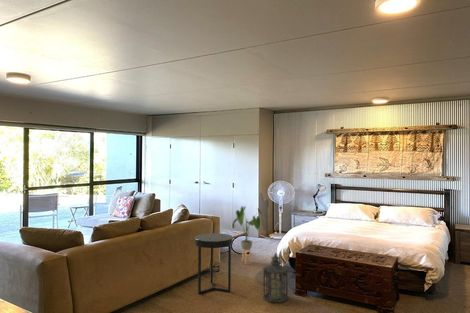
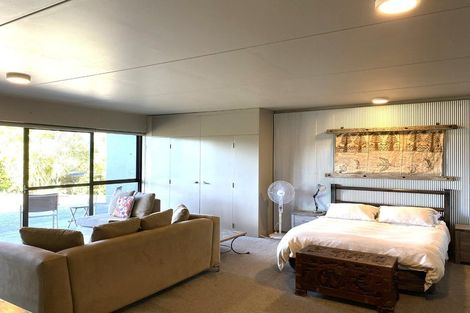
- lantern (276, 275)
- house plant (247, 234)
- side table (212, 263)
